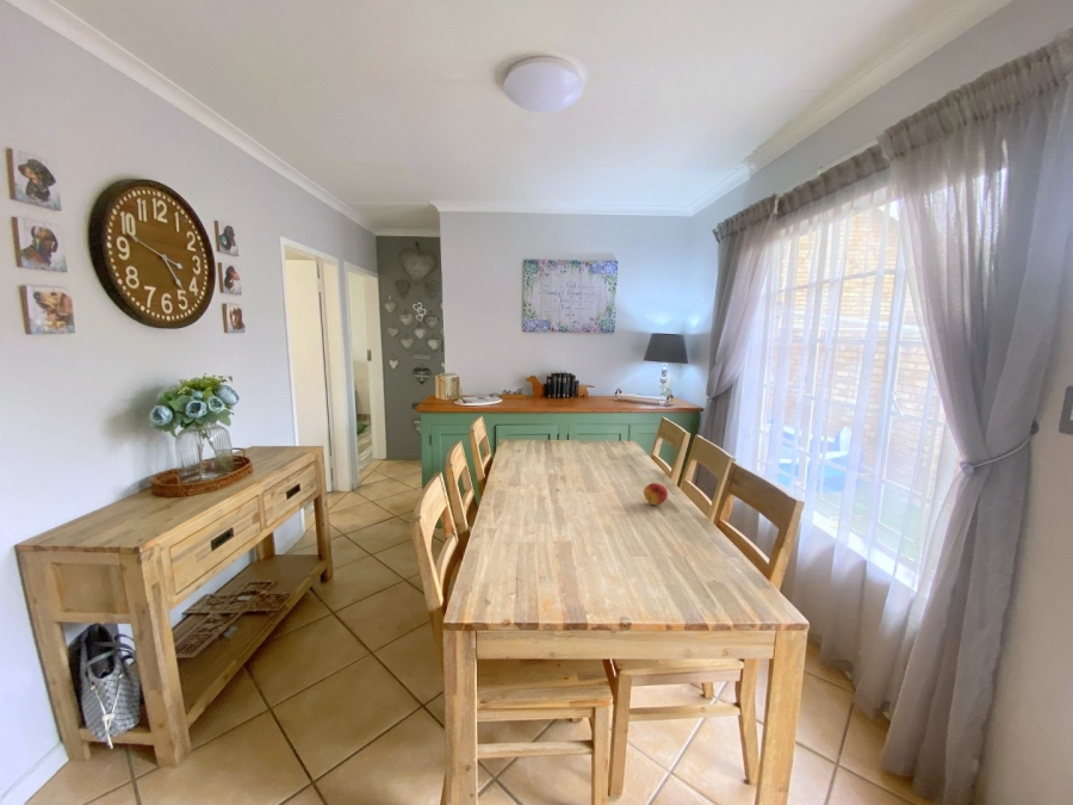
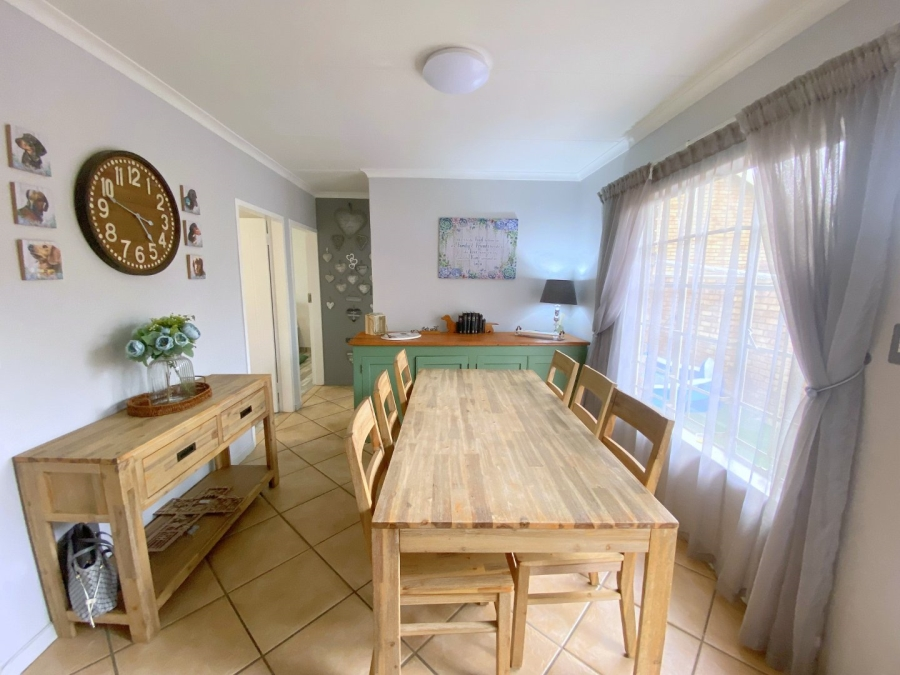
- fruit (655, 494)
